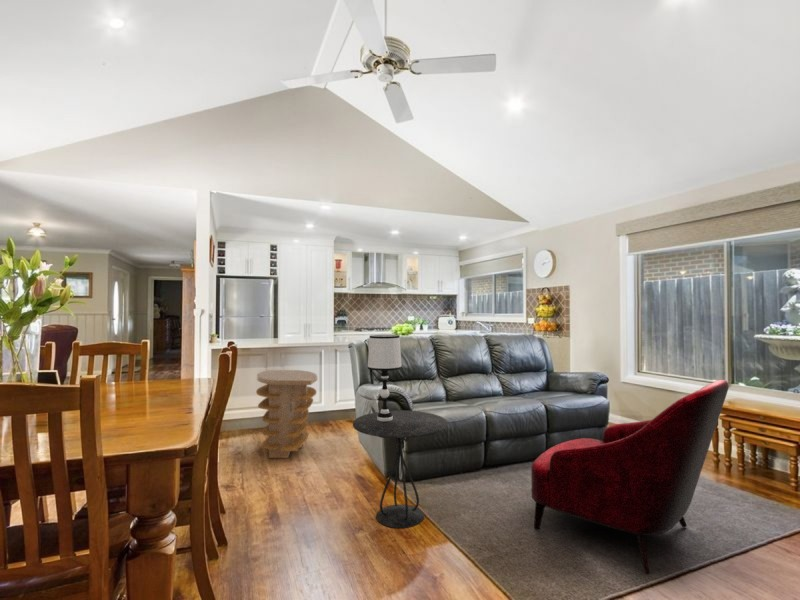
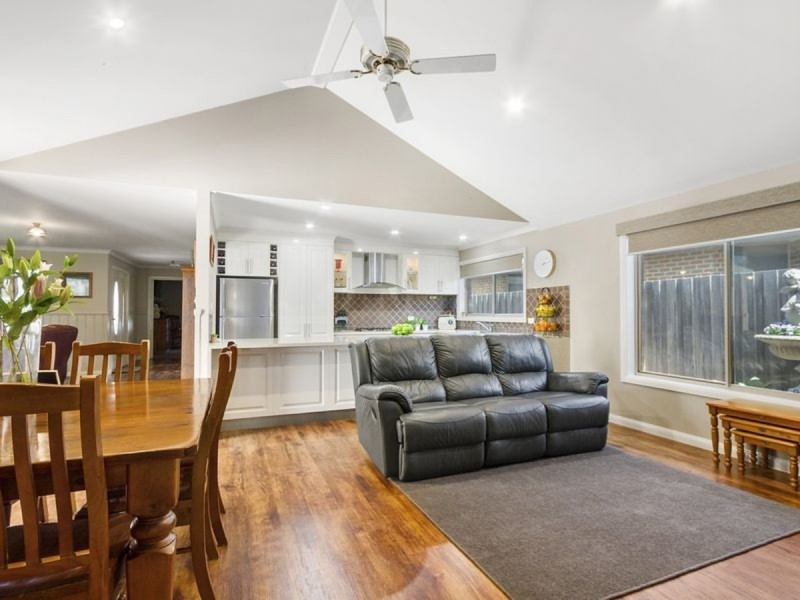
- armchair (626, 452)
- table lamp (384, 377)
- side table (286, 413)
- side table (401, 468)
